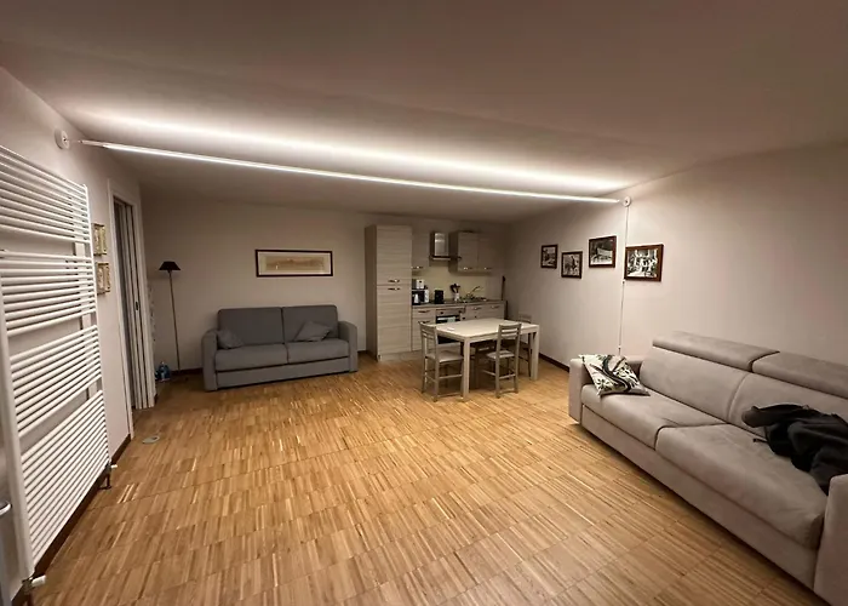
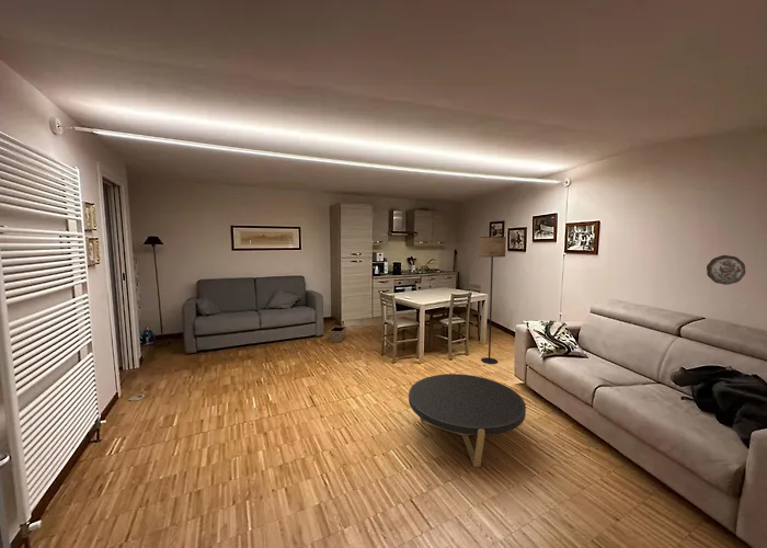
+ decorative plate (725, 270)
+ floor lamp (491, 299)
+ basket (337, 330)
+ coffee table (463, 415)
